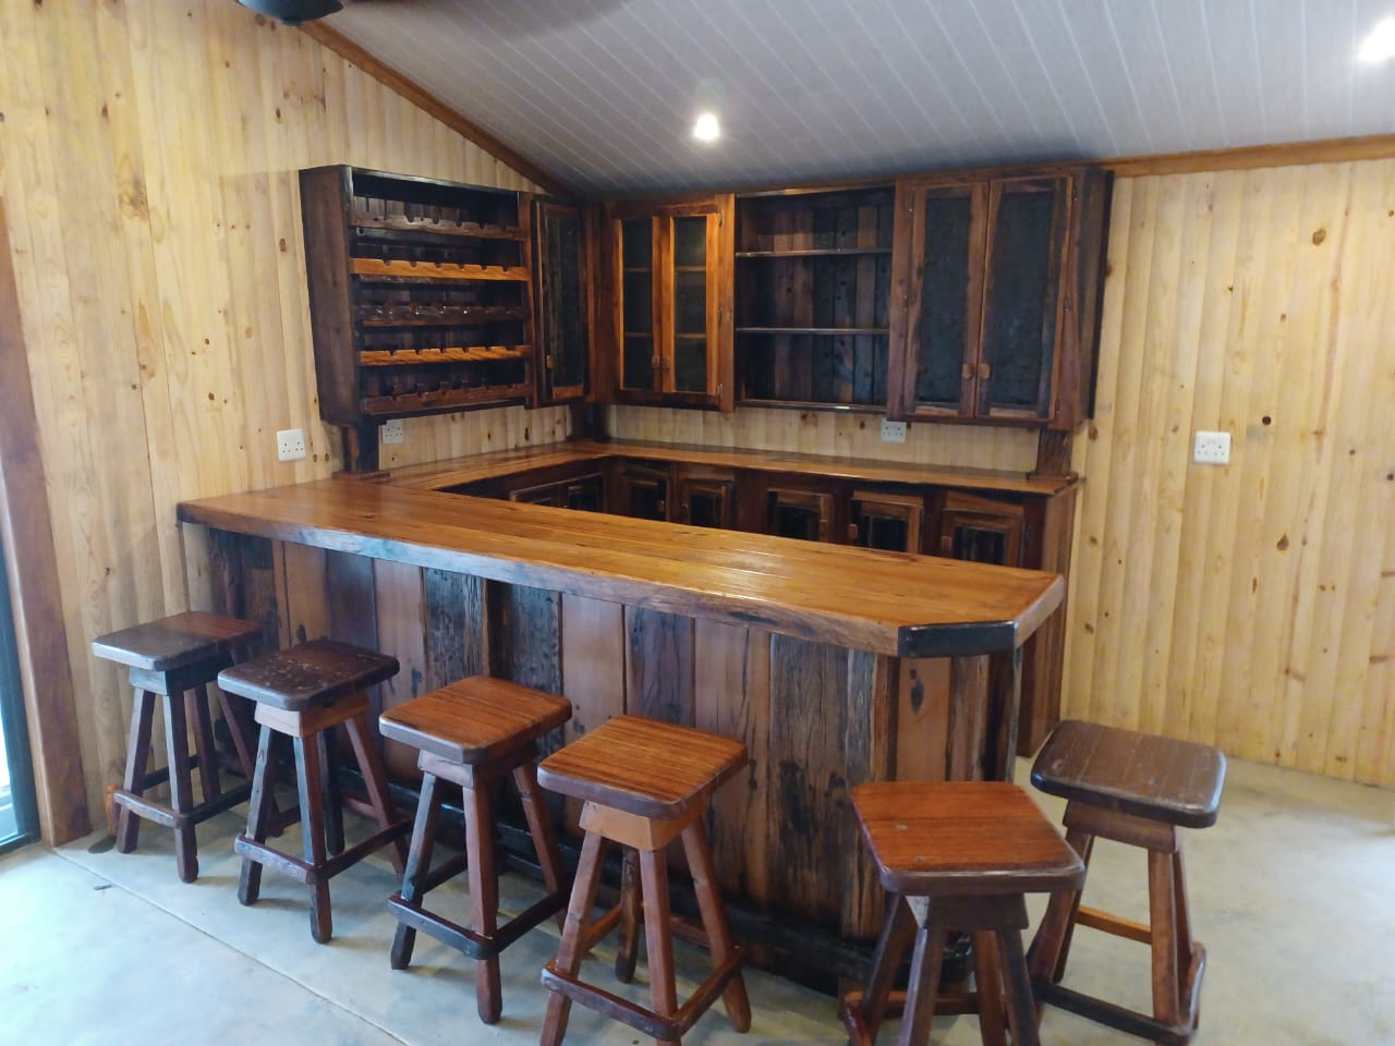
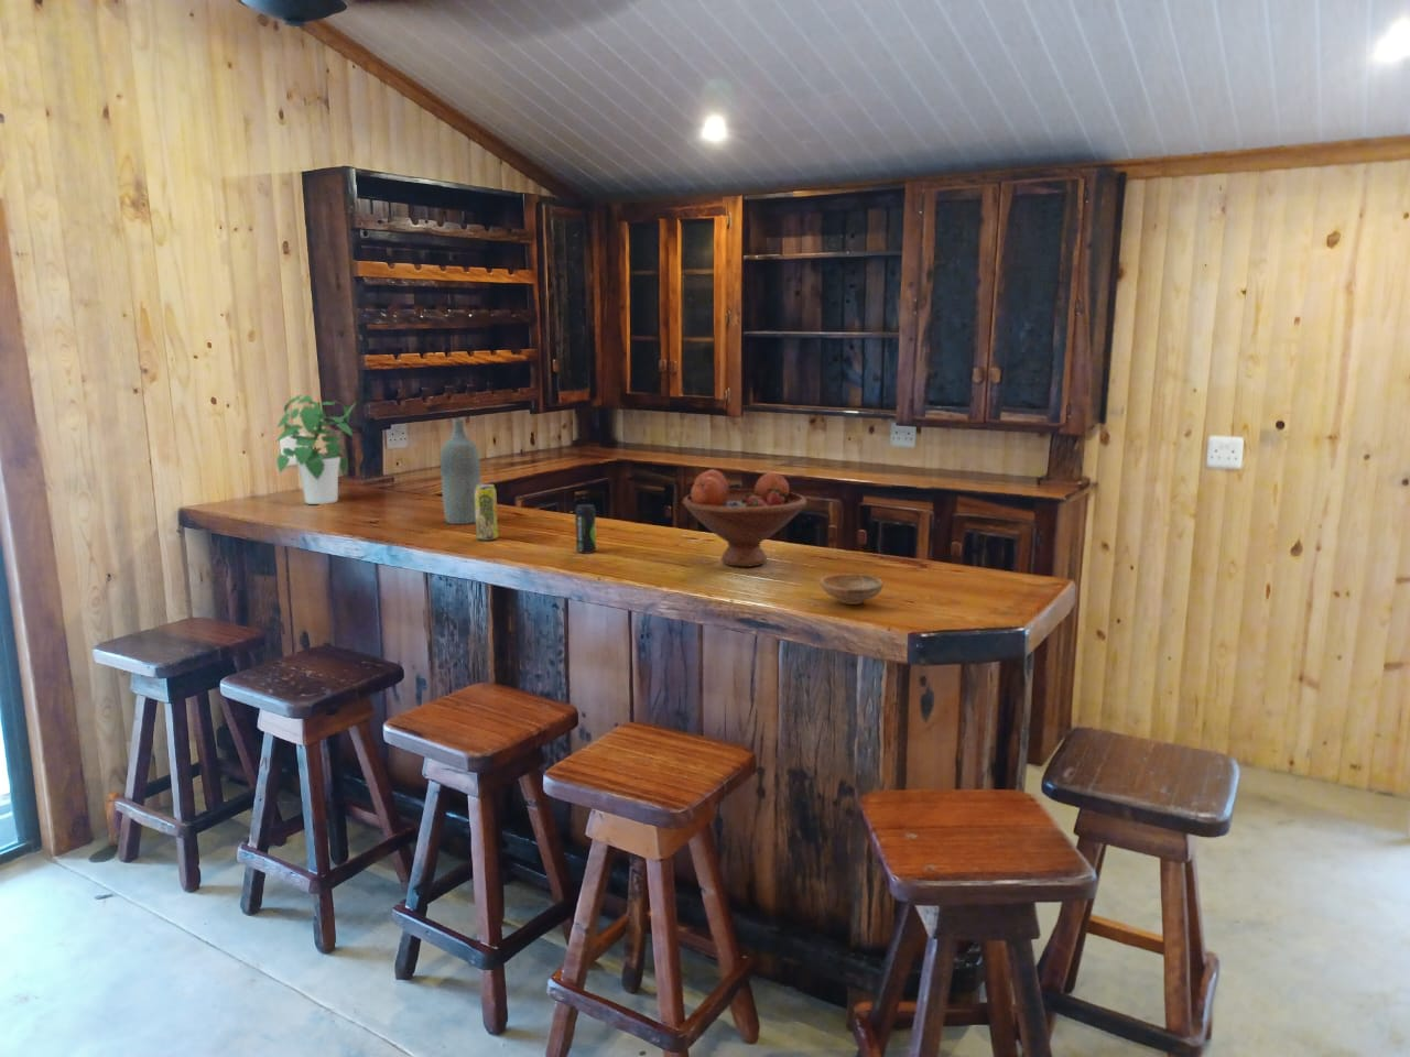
+ bowl (850, 591)
+ fruit bowl (744, 517)
+ beverage can (585, 528)
+ beverage can (486, 511)
+ potted plant (315, 449)
+ bottle (461, 470)
